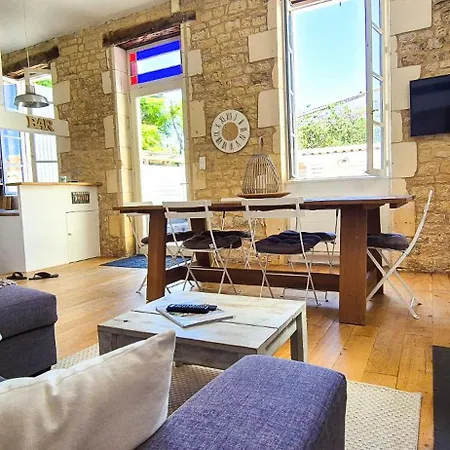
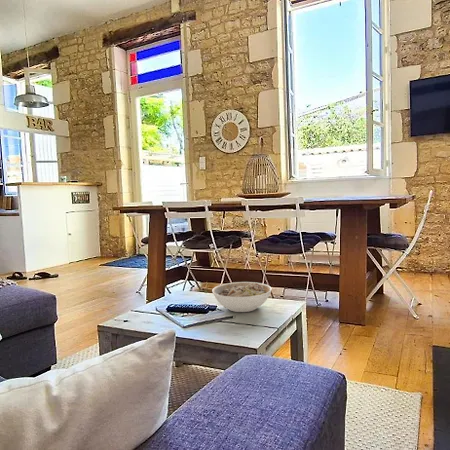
+ bowl (242, 295)
